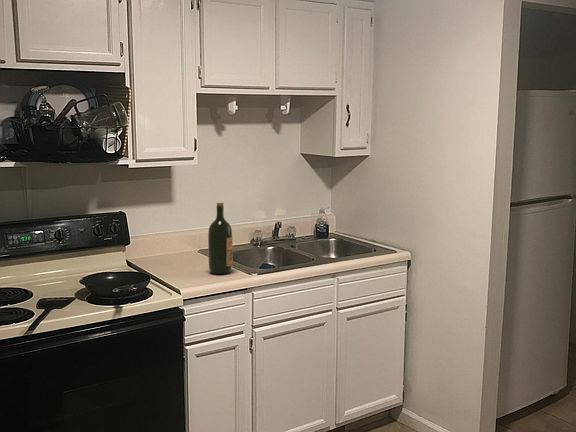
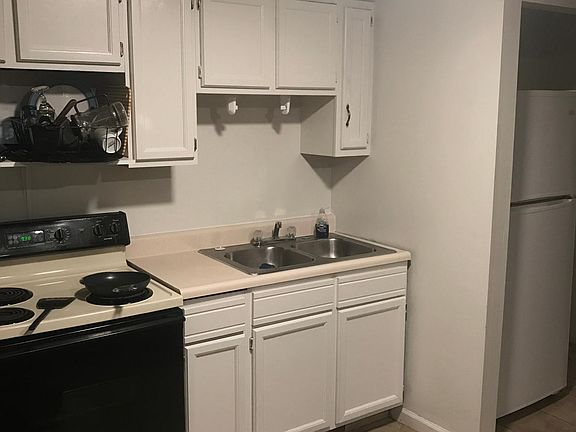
- wine bottle (220, 237)
